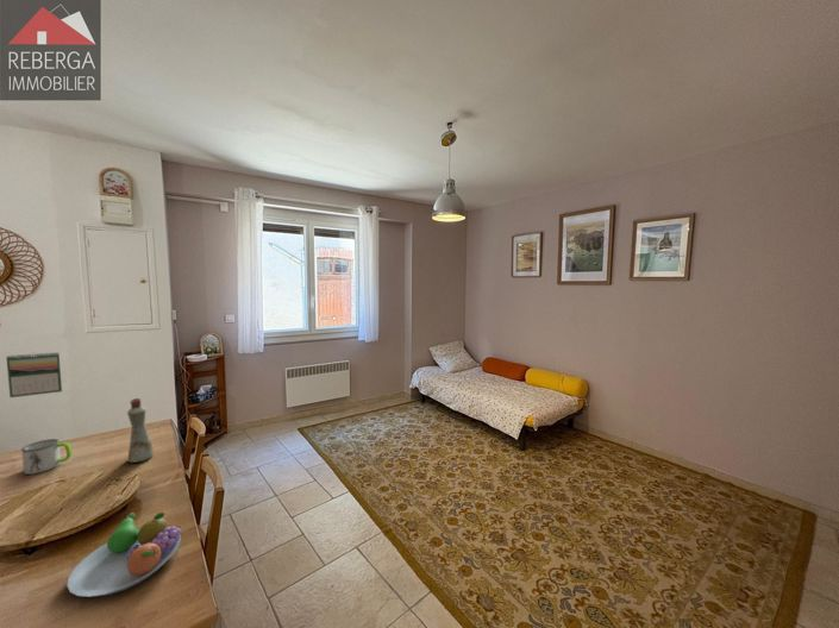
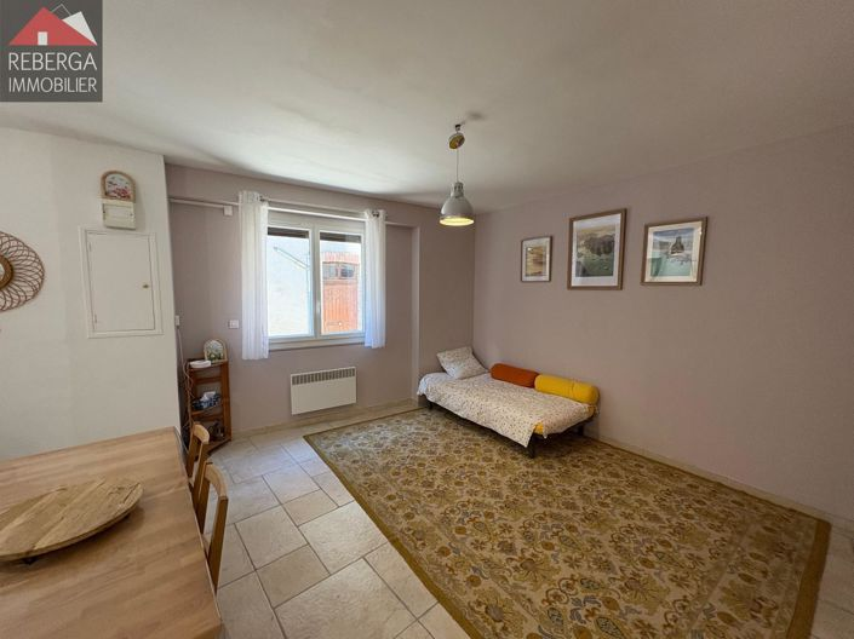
- bottle (139, 427)
- calendar (35, 373)
- fruit bowl (130, 546)
- mug (48, 454)
